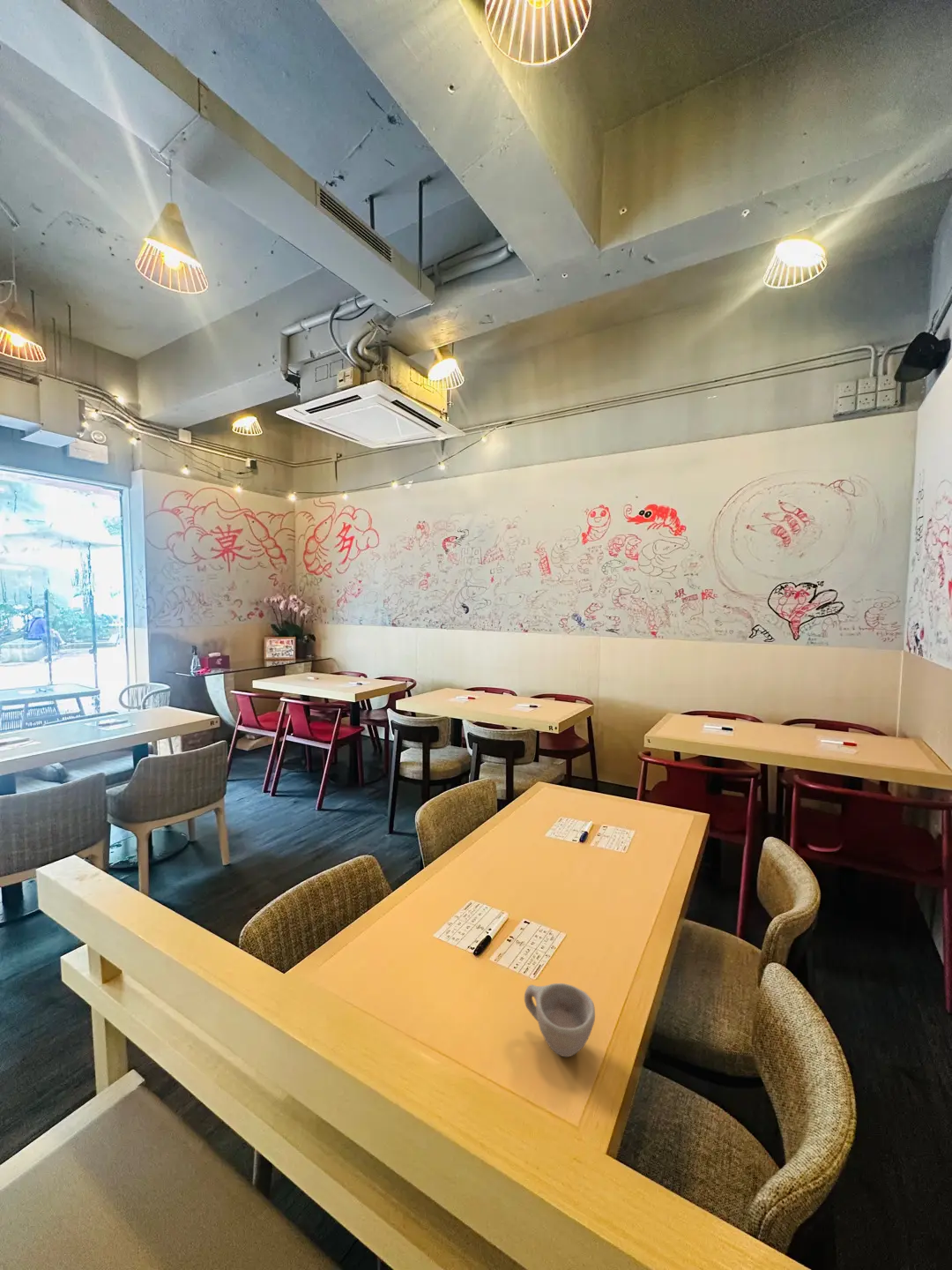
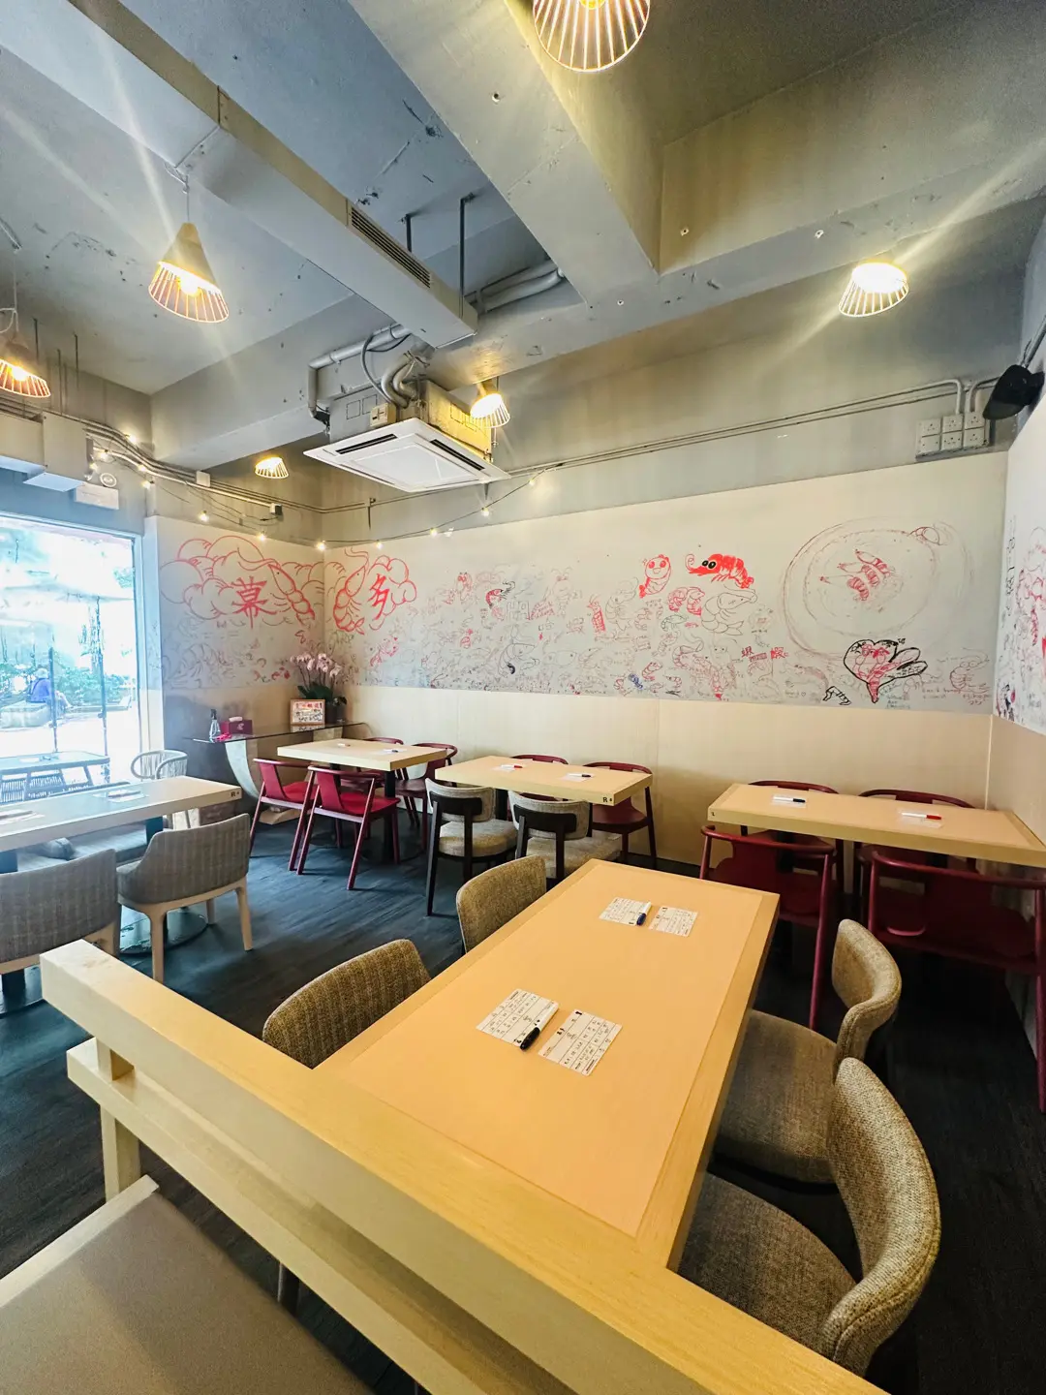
- cup (556, 1020)
